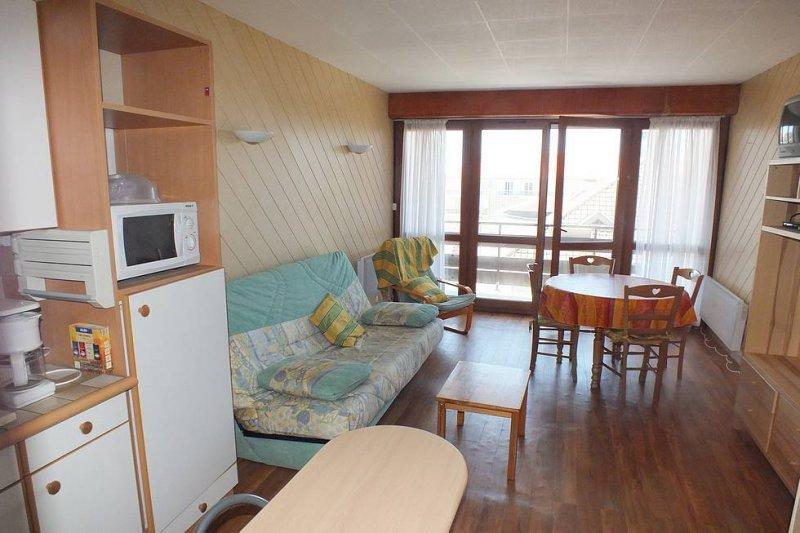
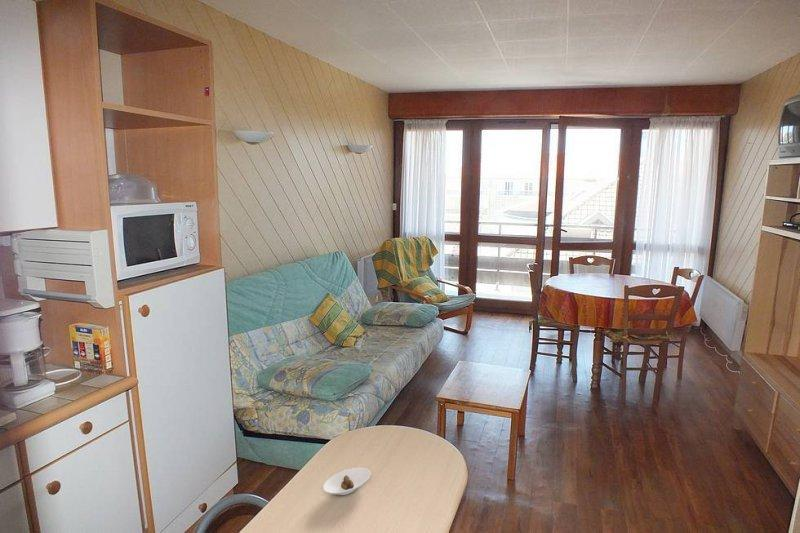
+ saucer (347, 483)
